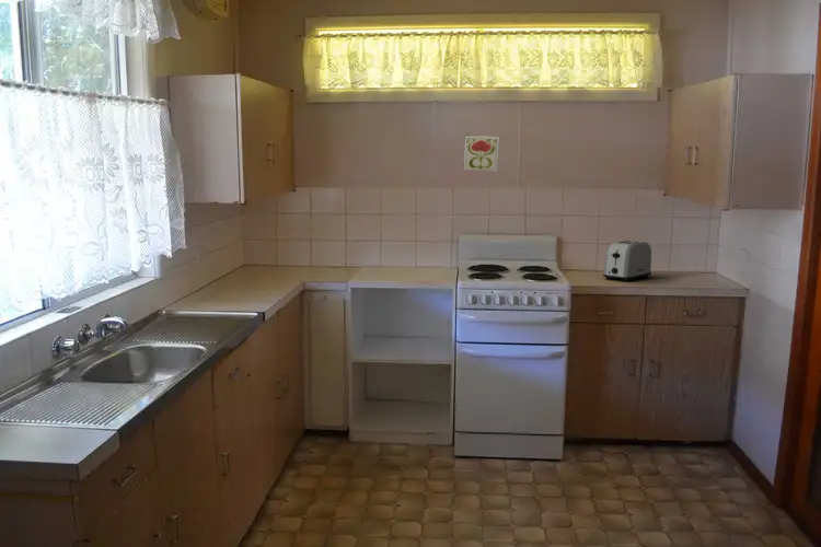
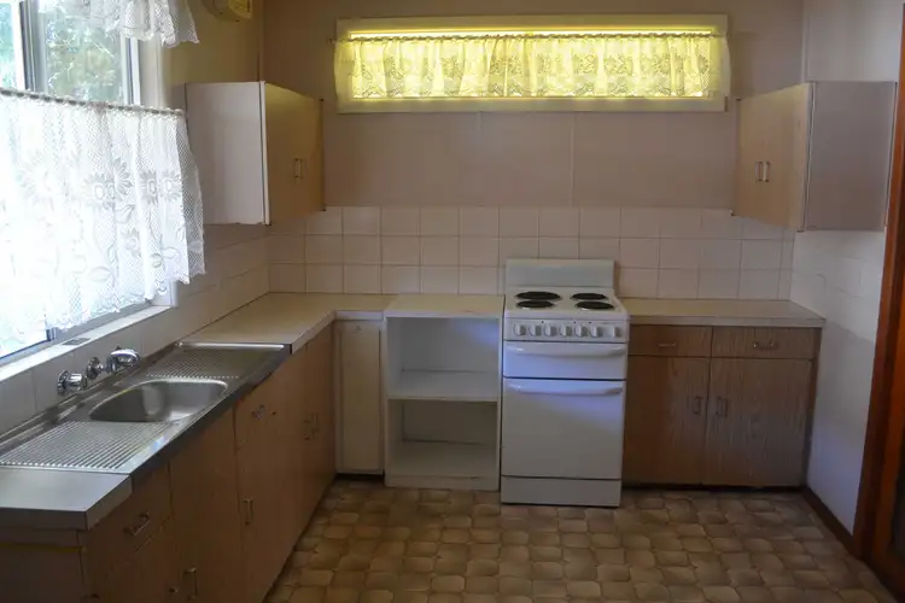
- decorative tile (481, 153)
- toaster (627, 259)
